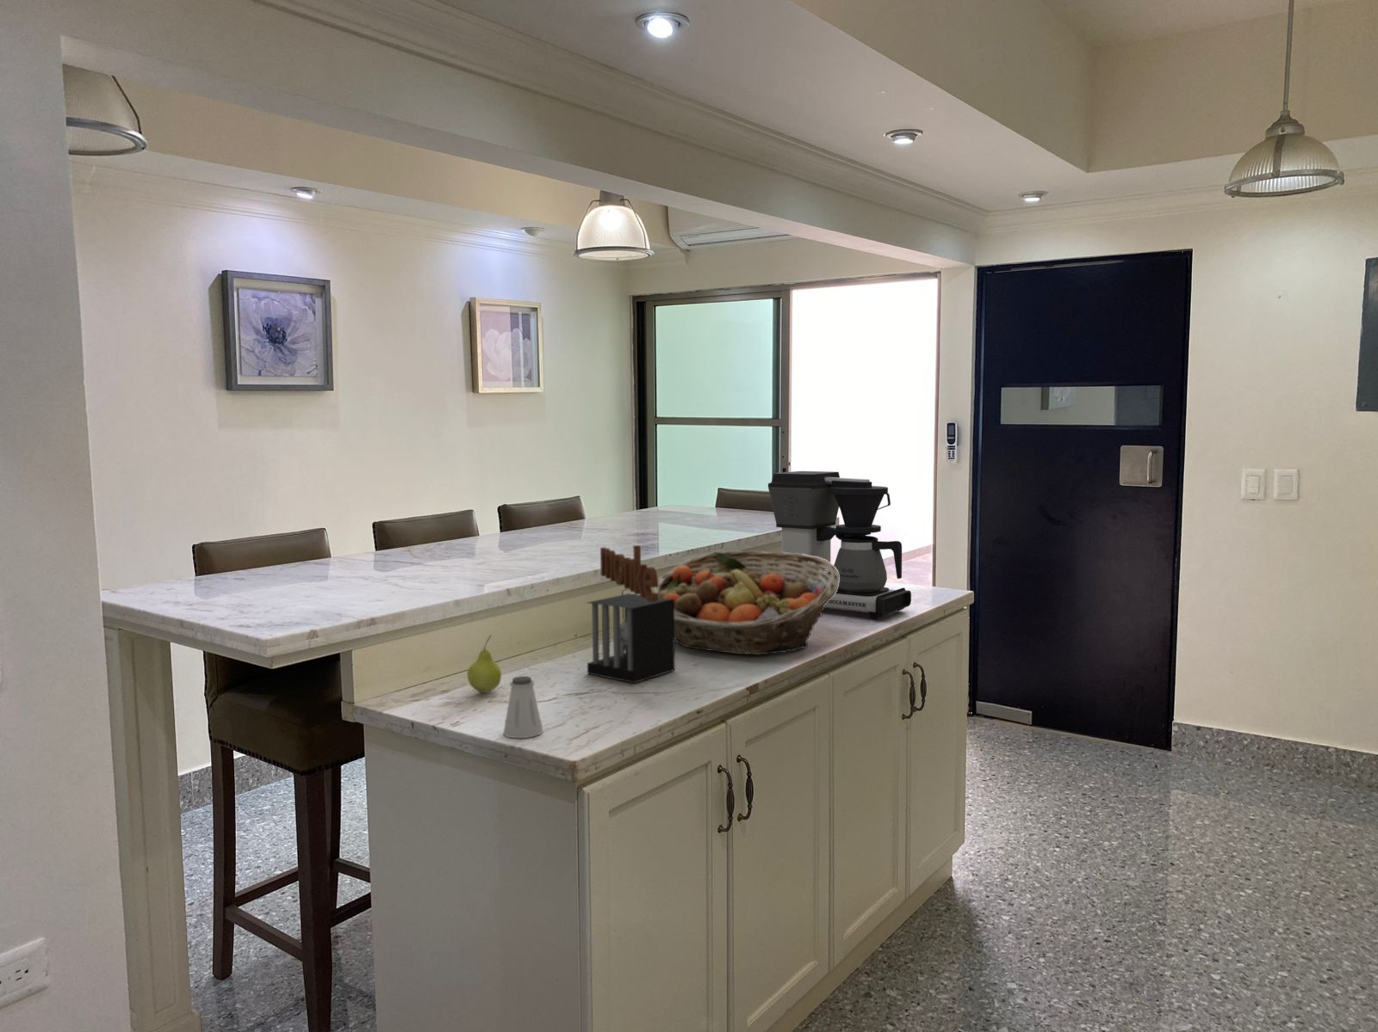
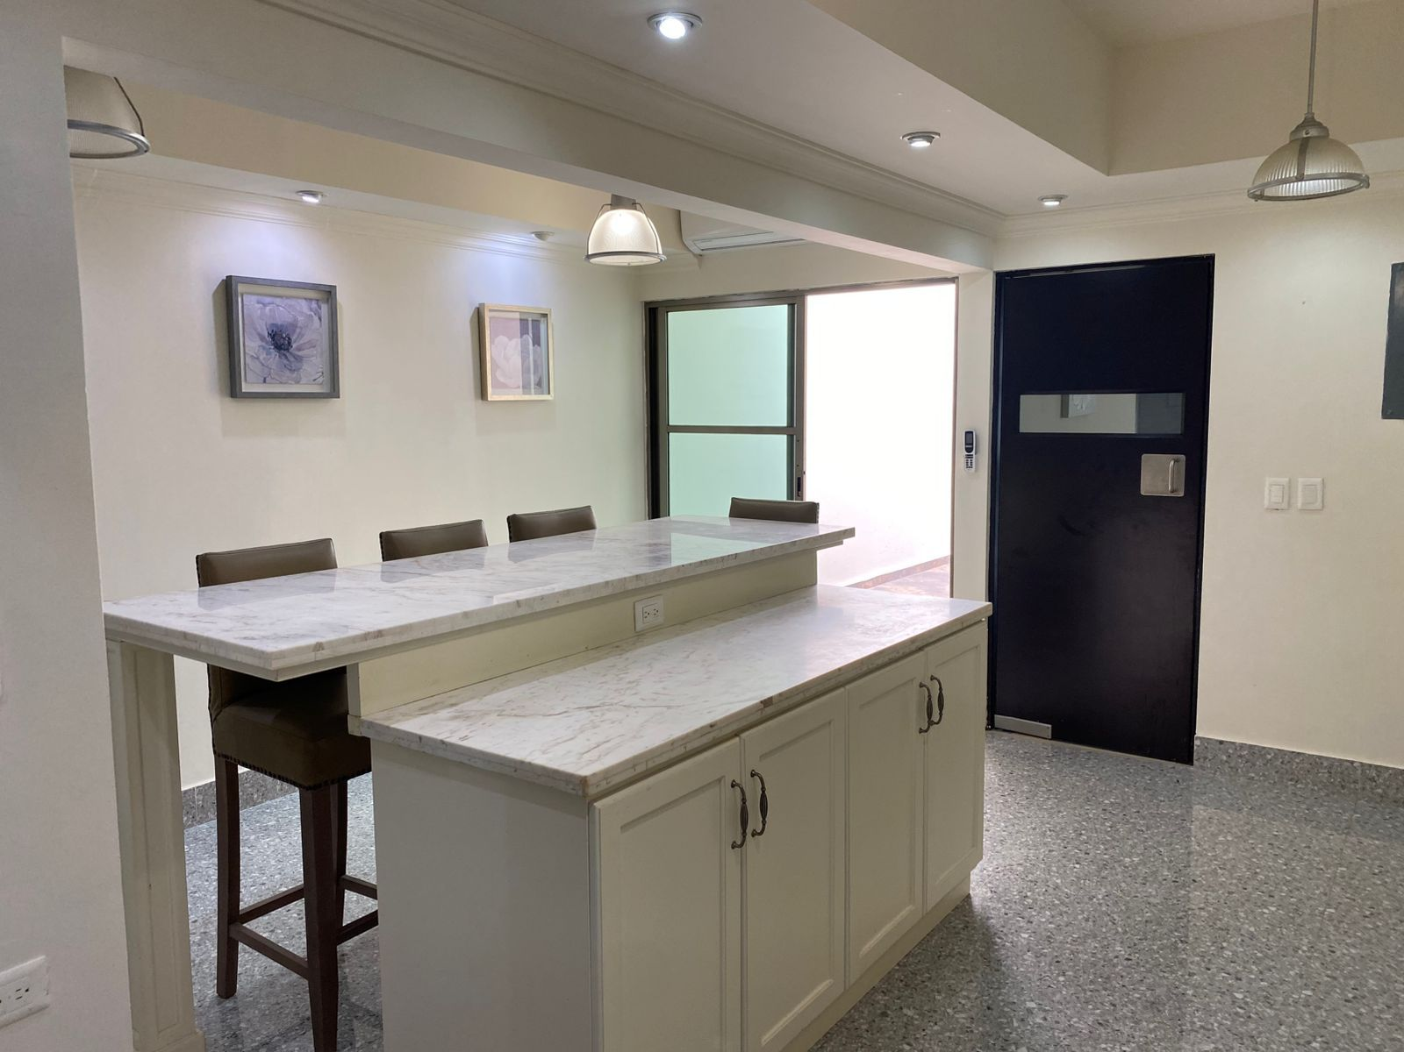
- knife block (627, 608)
- saltshaker (522, 706)
- coffee maker (838, 539)
- fruit (483, 663)
- fruit basket (743, 599)
